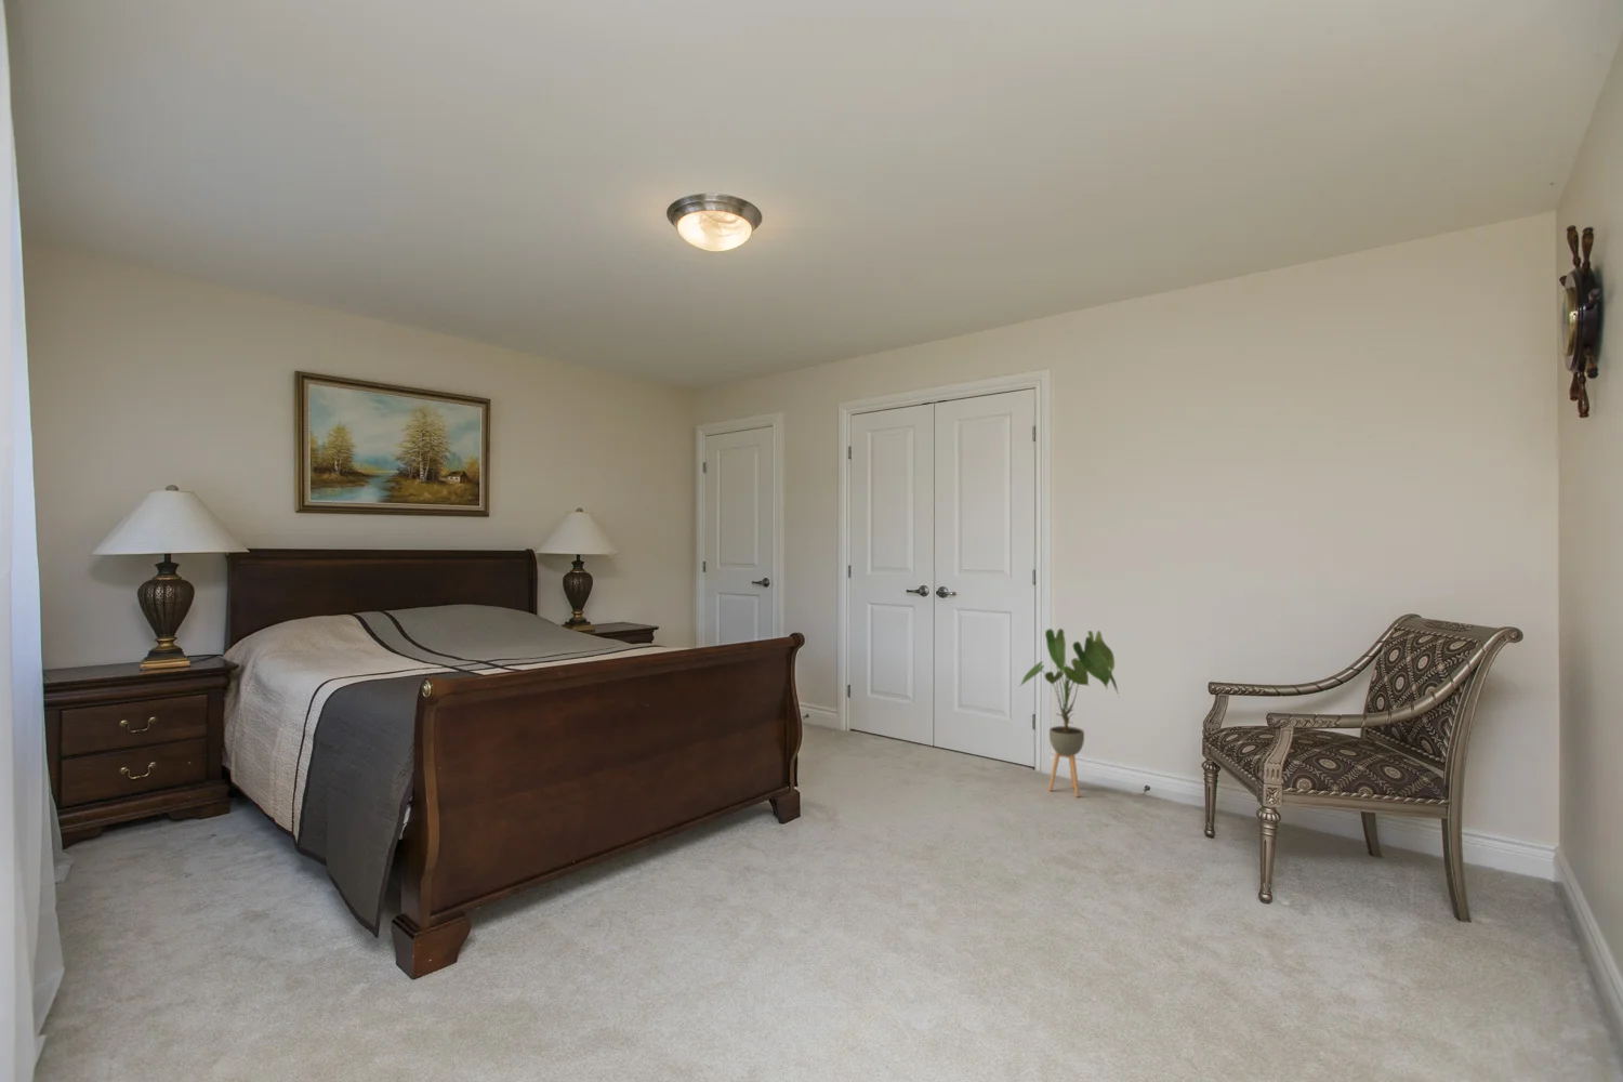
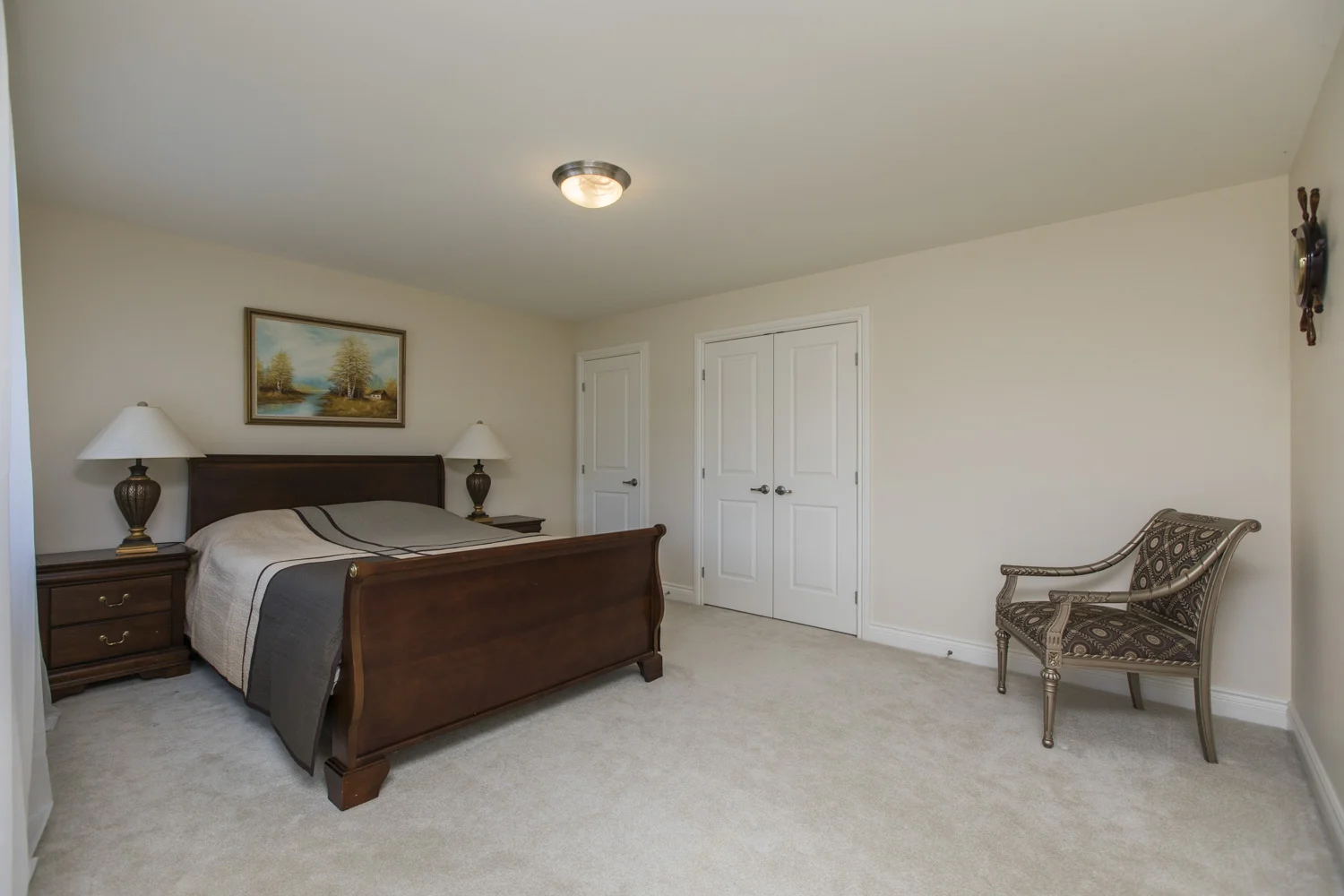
- house plant (1071, 709)
